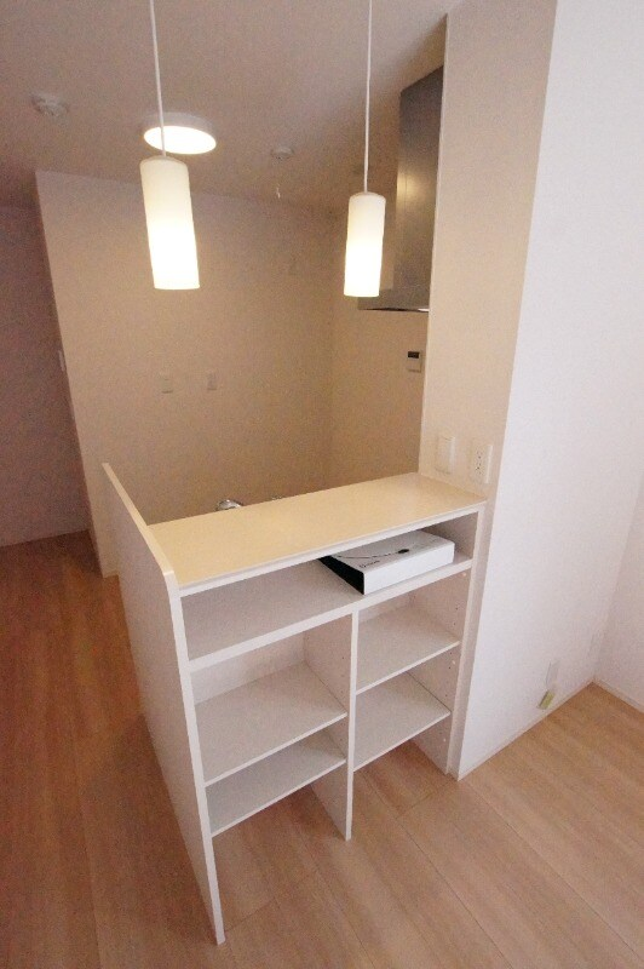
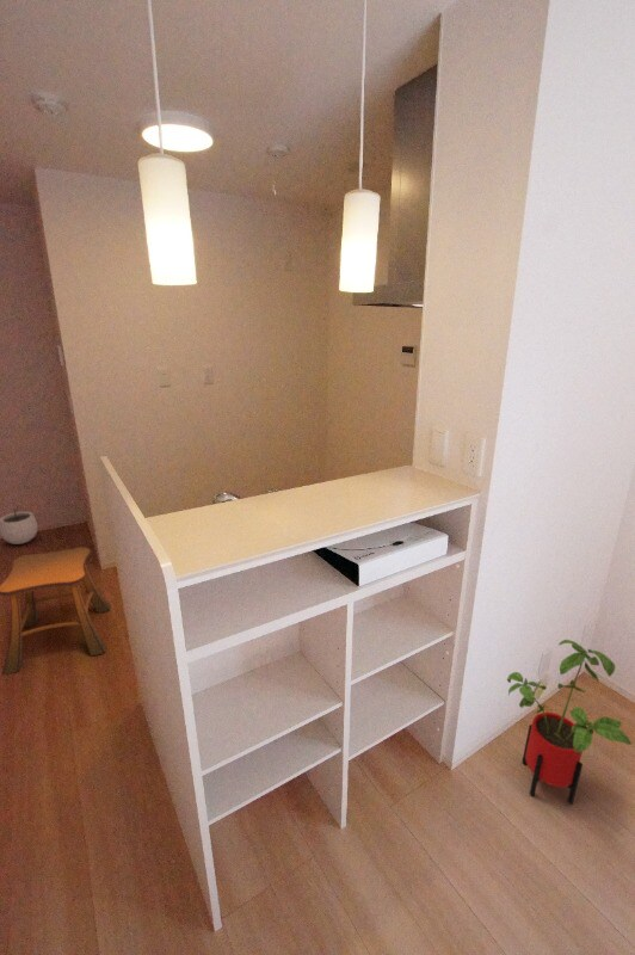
+ house plant (566, 723)
+ stool (54, 598)
+ plant pot (18, 523)
